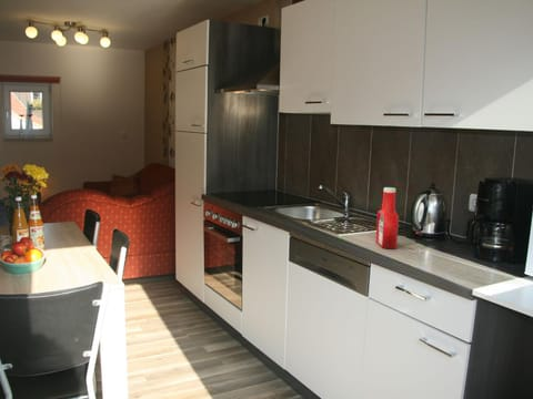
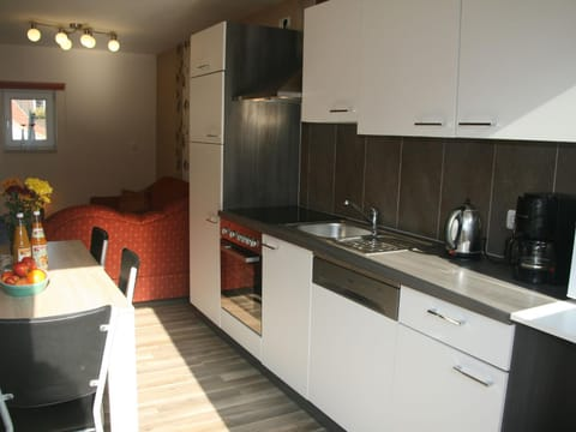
- soap bottle (388, 216)
